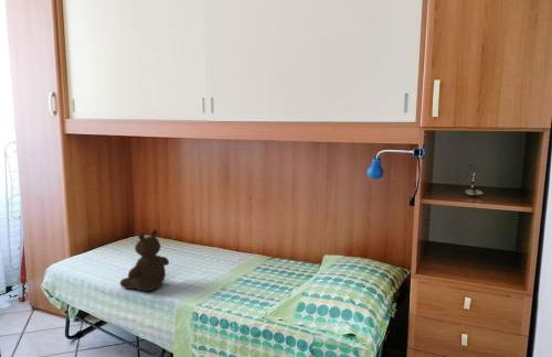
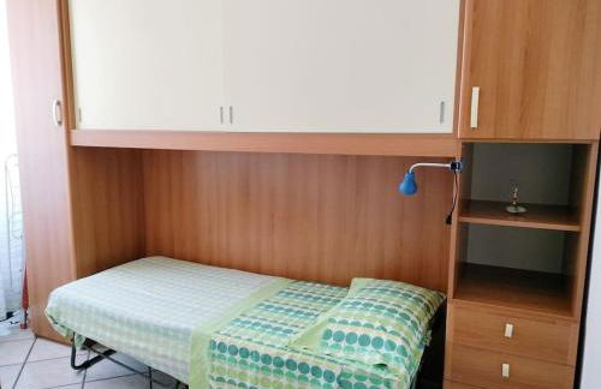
- teddy bear (142, 259)
